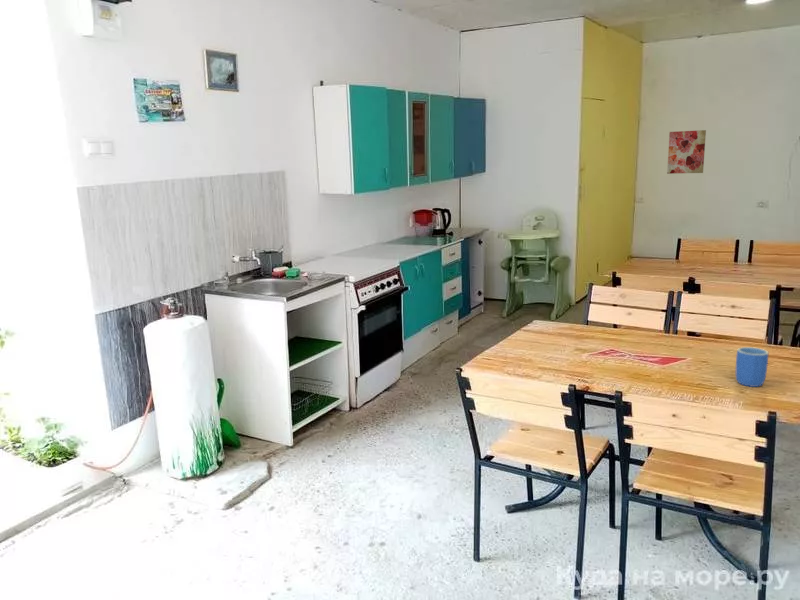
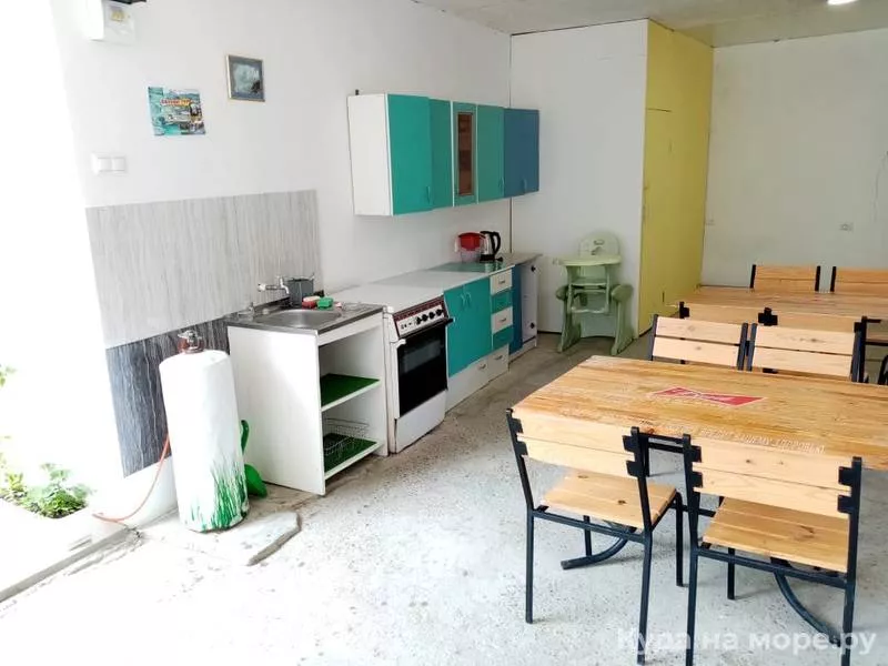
- wall art (686, 152)
- mug (749, 366)
